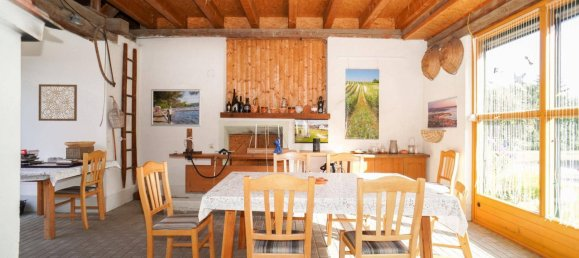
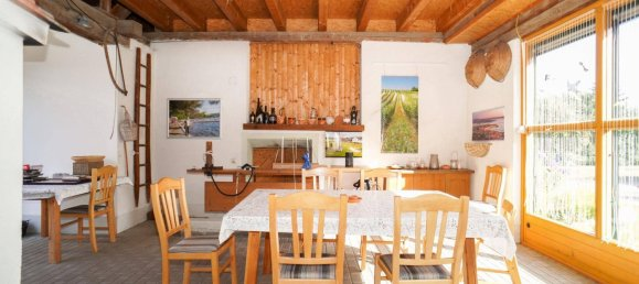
- wall art (59, 101)
